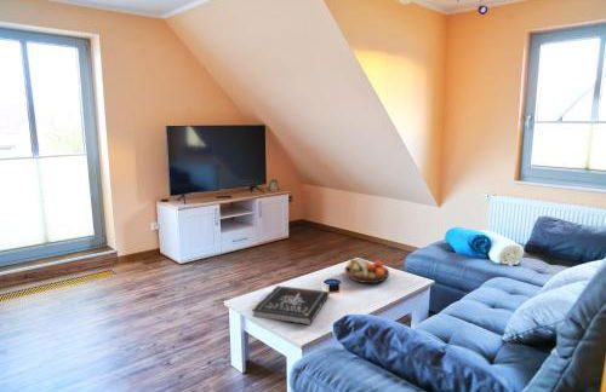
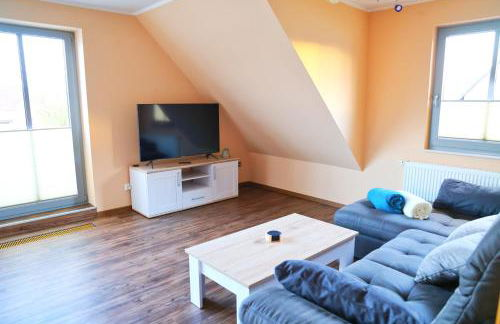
- book (292, 302)
- fruit bowl (366, 267)
